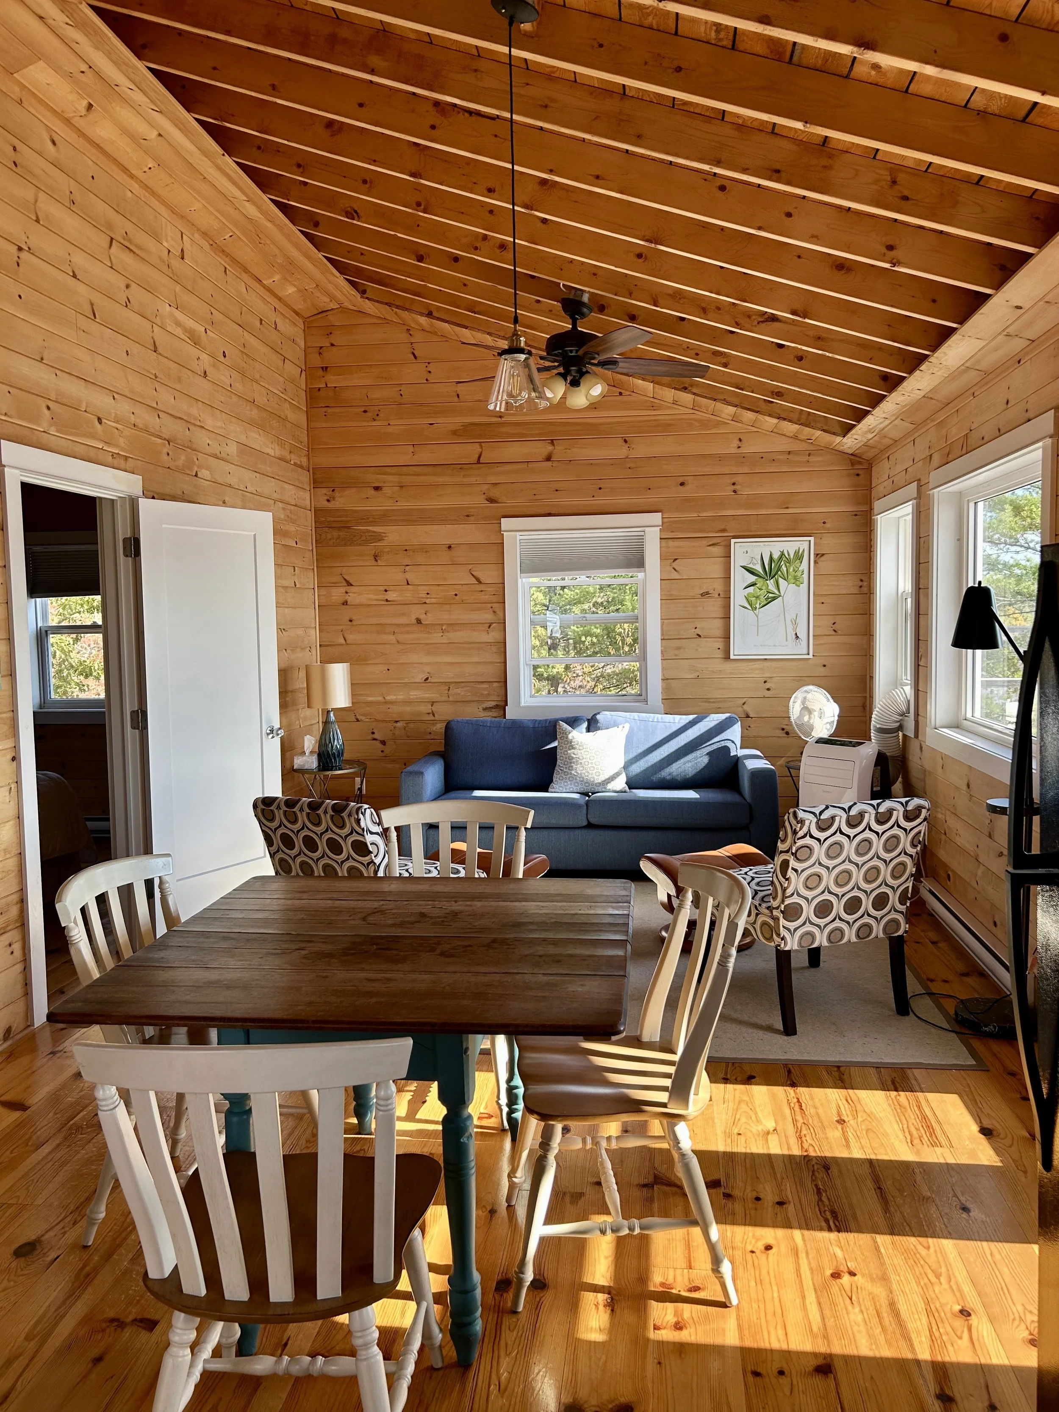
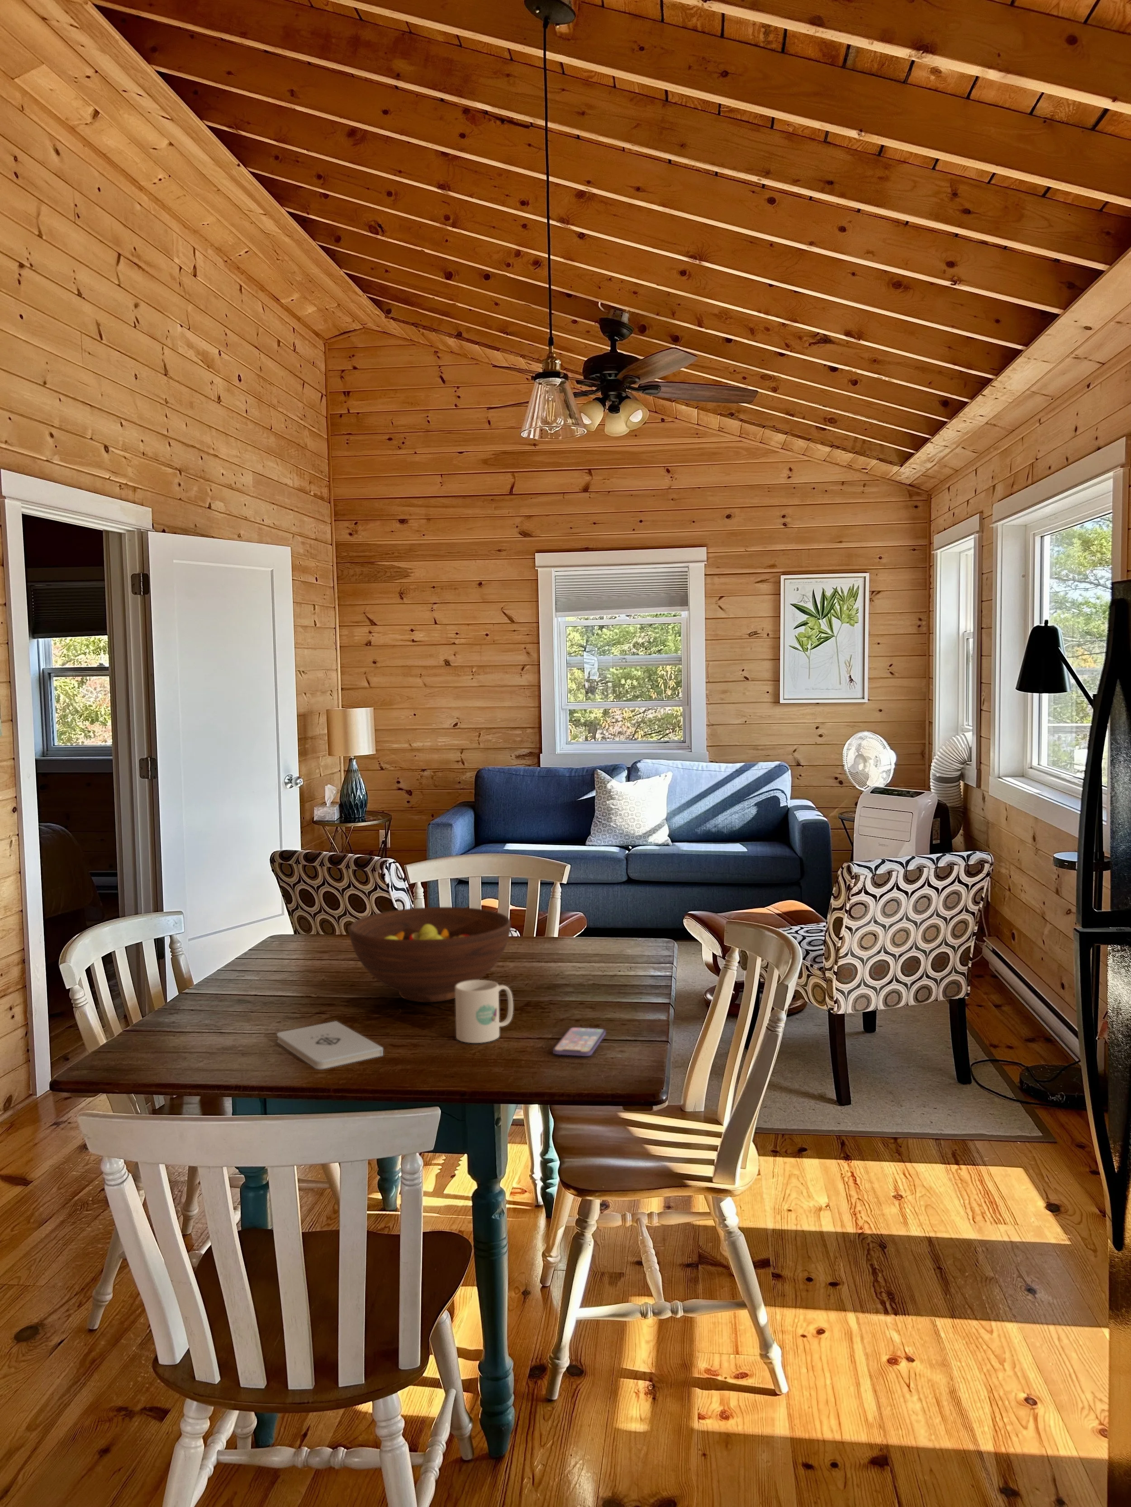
+ mug (486, 1009)
+ smartphone (580, 1040)
+ fruit bowl (431, 960)
+ notepad (328, 1045)
